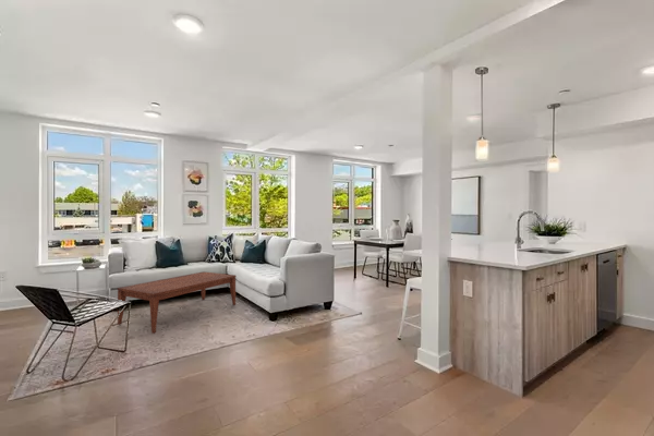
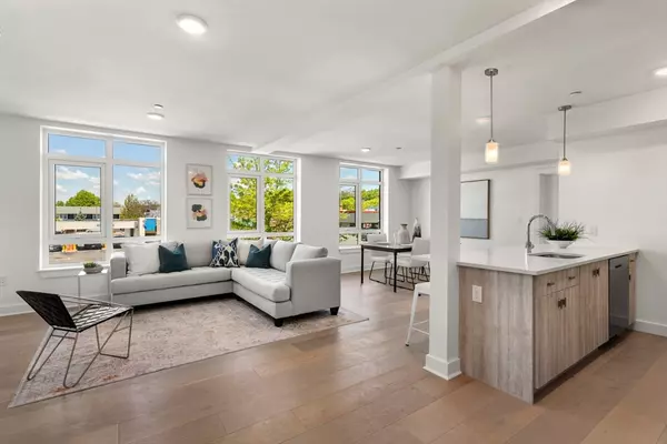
- coffee table (180, 294)
